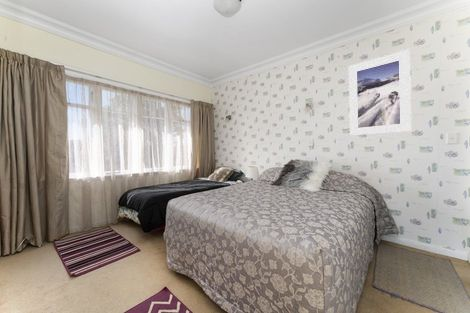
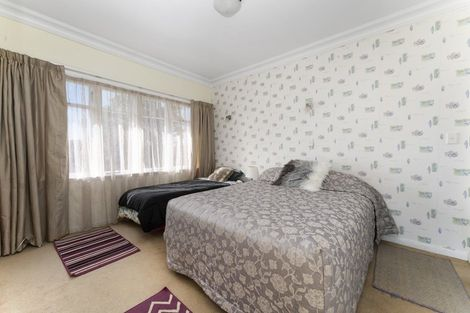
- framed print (377, 96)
